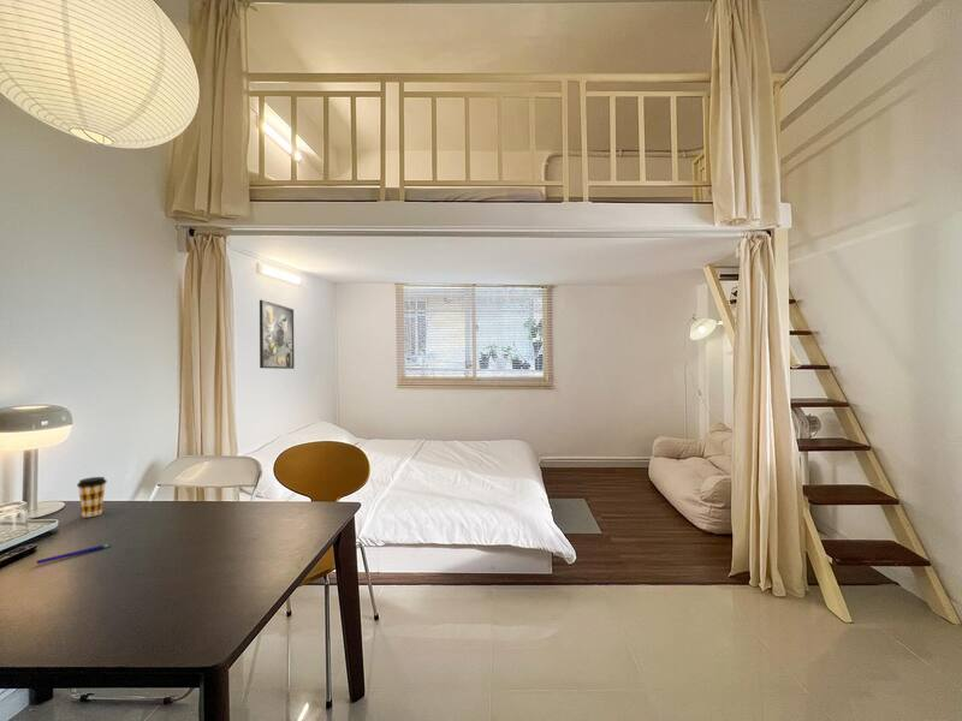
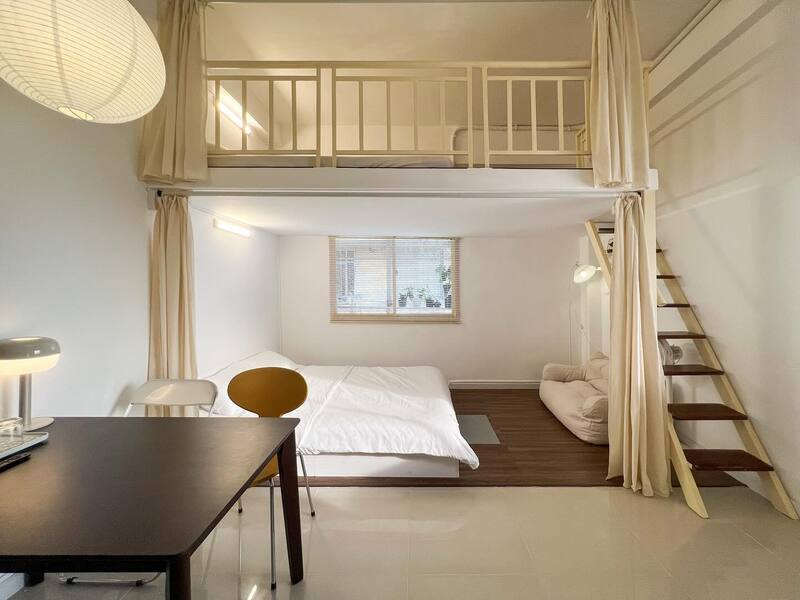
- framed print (278, 336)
- coffee cup (91, 496)
- pen (75, 553)
